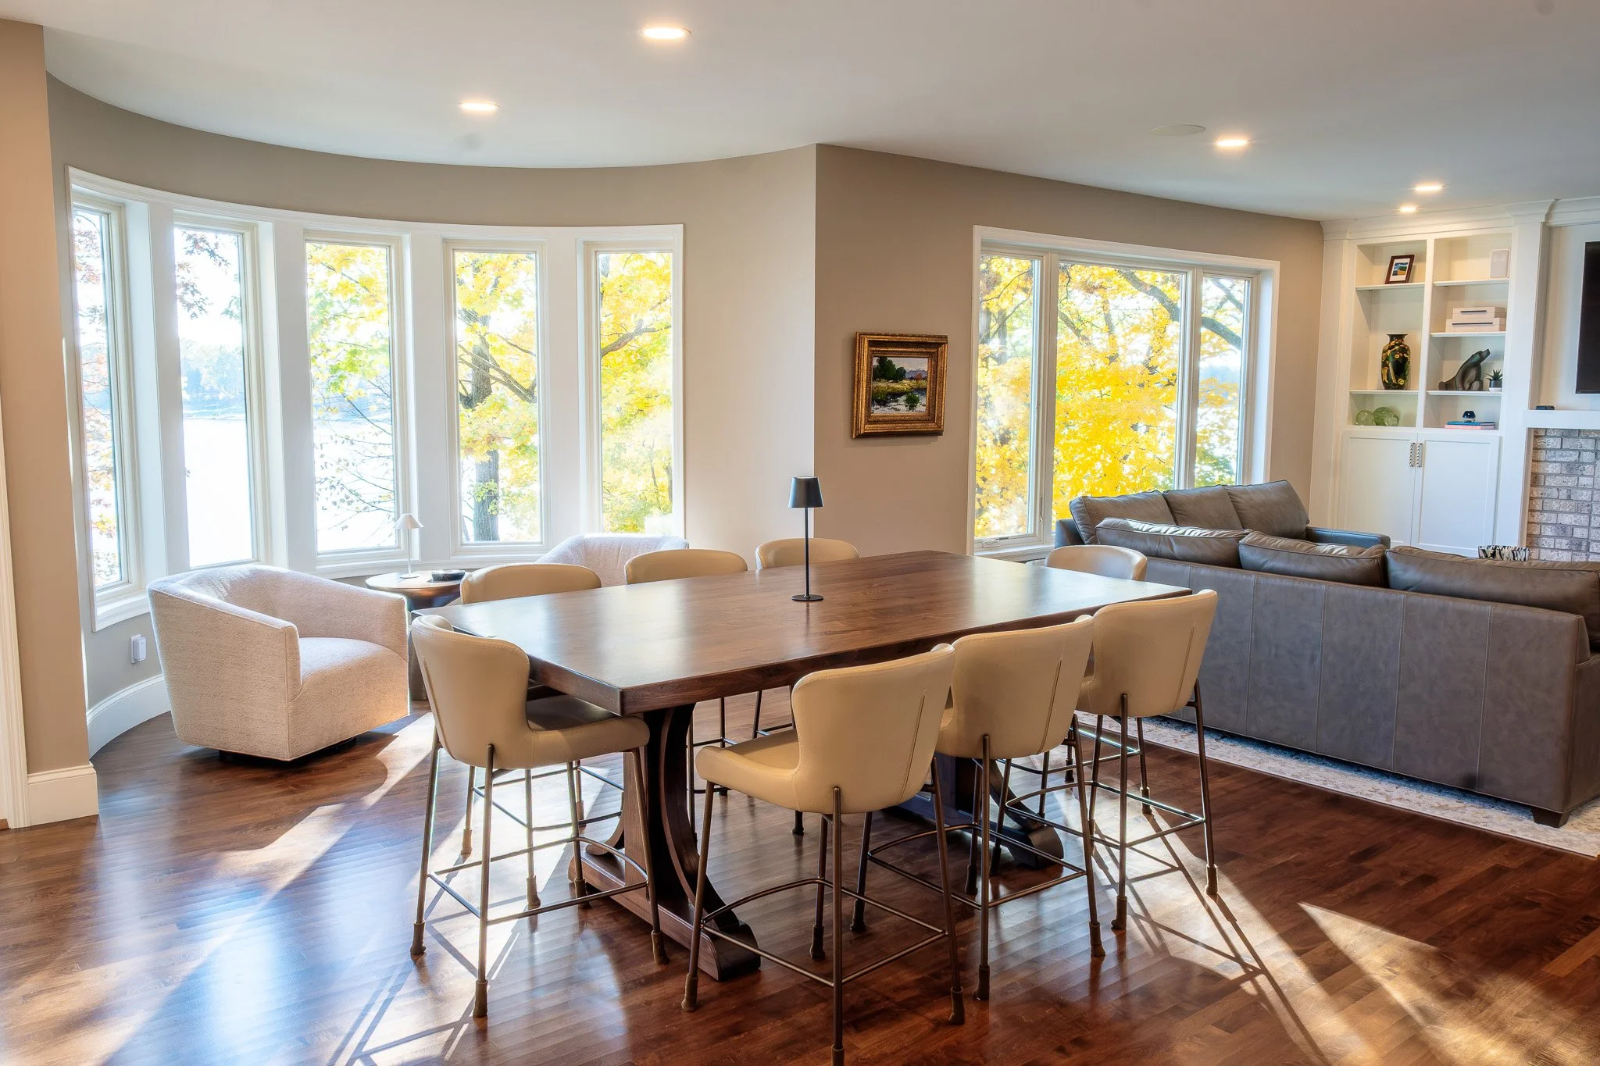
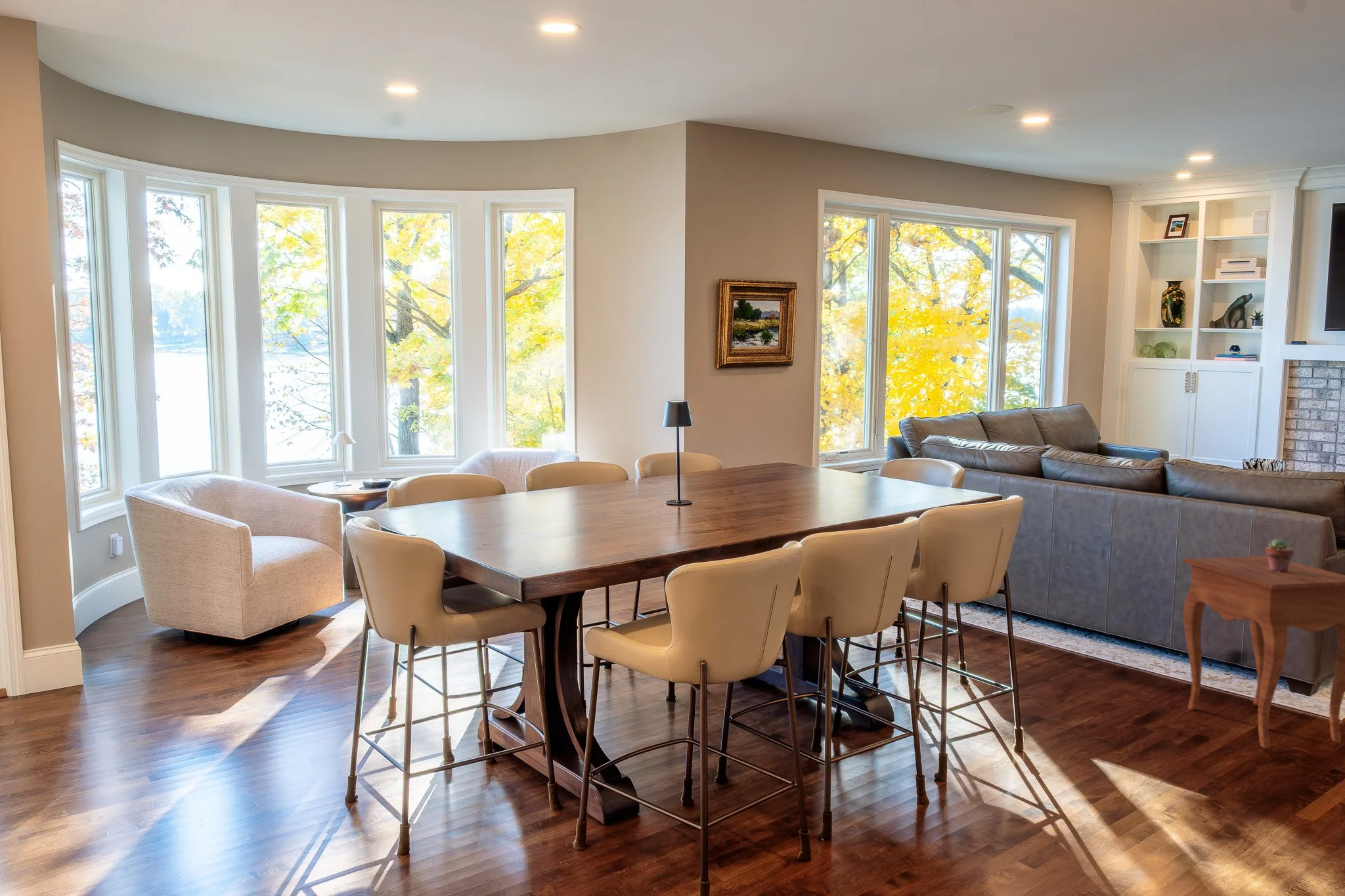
+ potted succulent (1279, 554)
+ side table (1266, 647)
